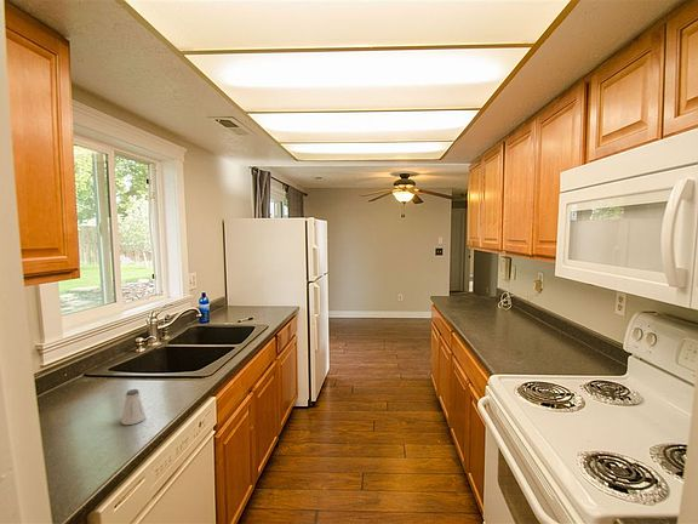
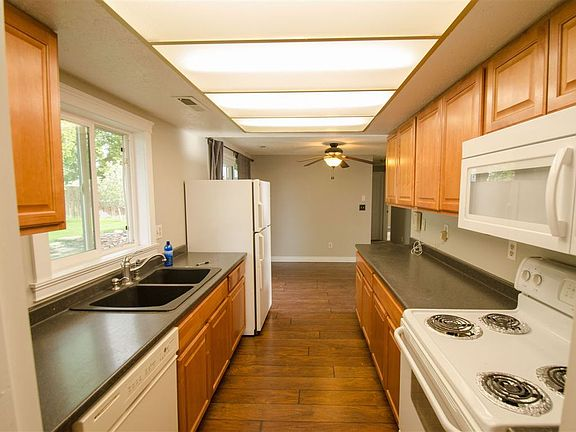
- saltshaker (132, 405)
